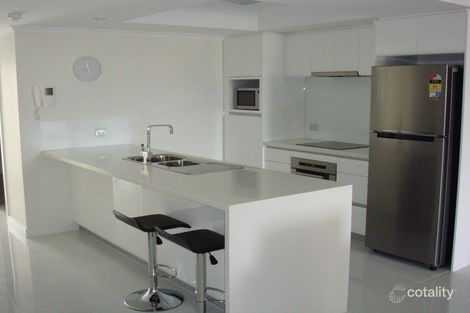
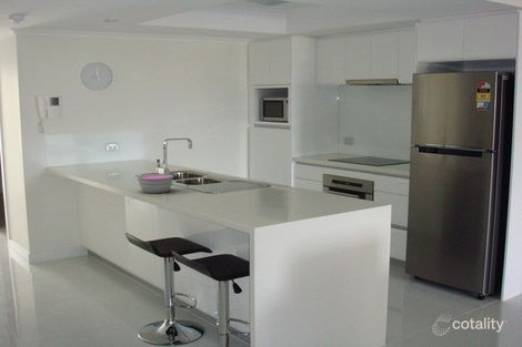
+ bowl (155, 183)
